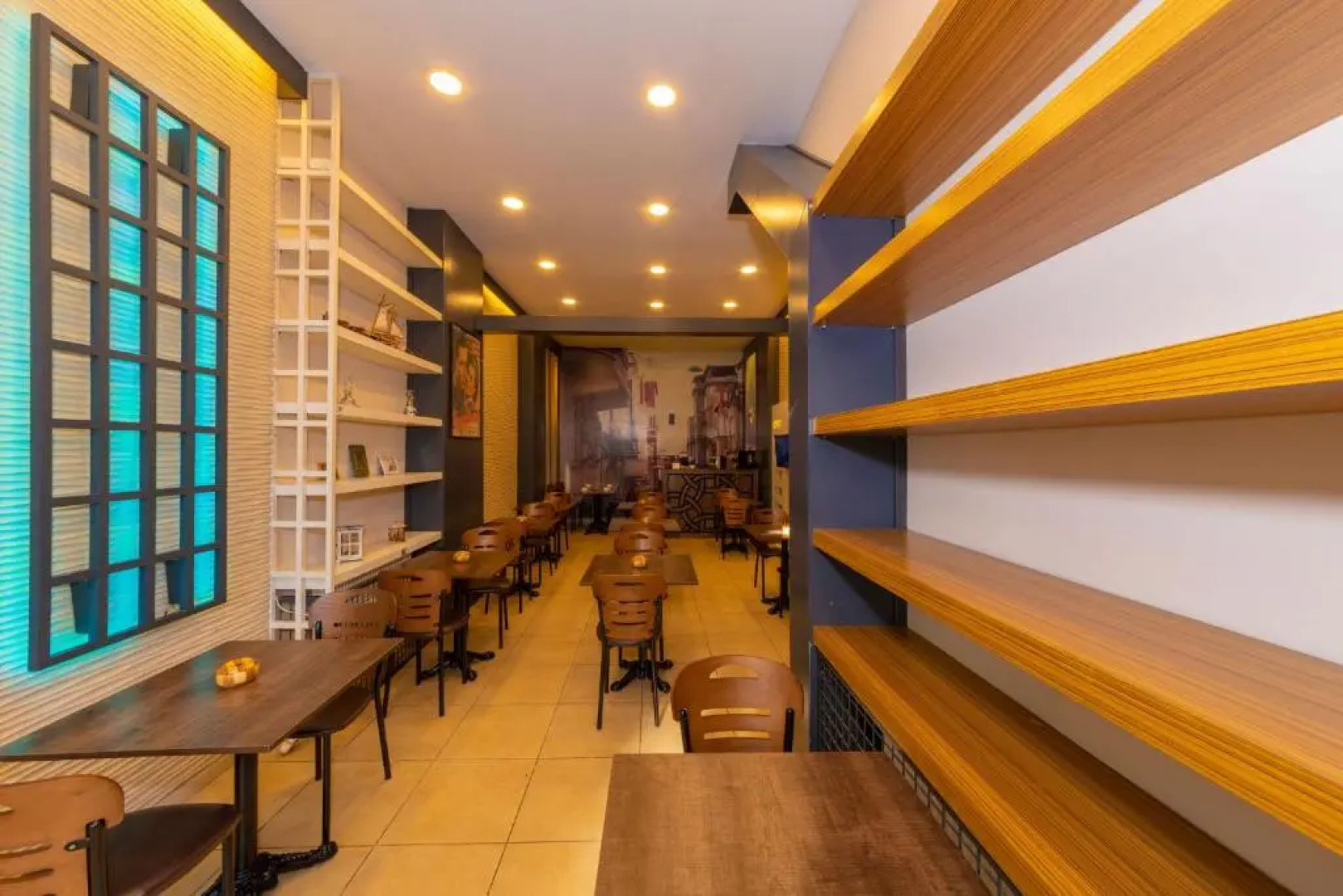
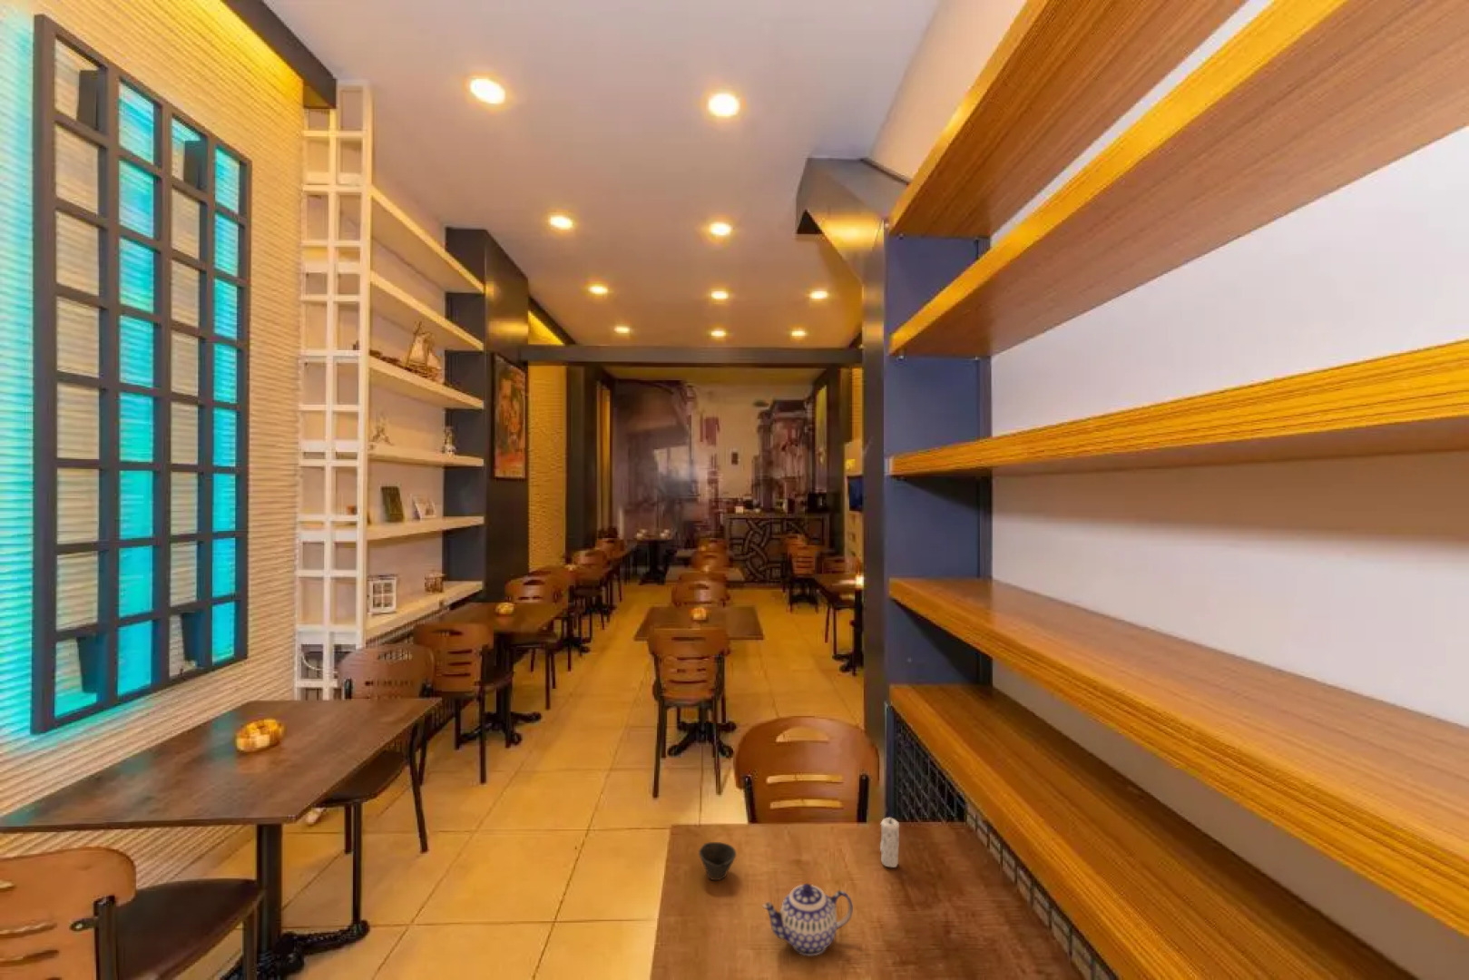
+ teapot (807, 913)
+ cup (715, 861)
+ candle (889, 838)
